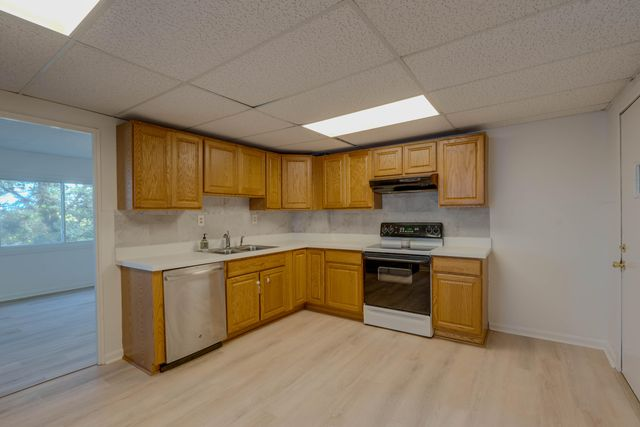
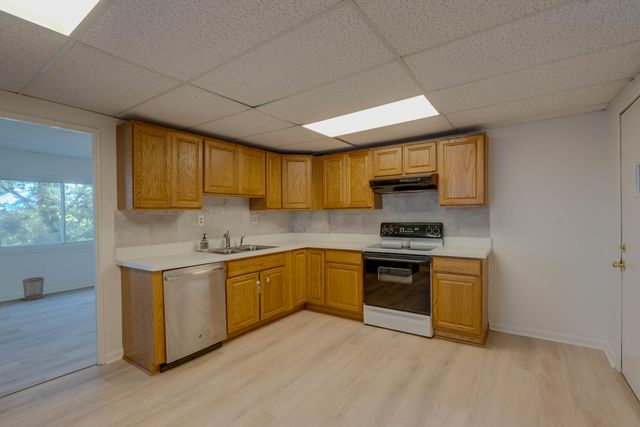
+ wastebasket (34, 288)
